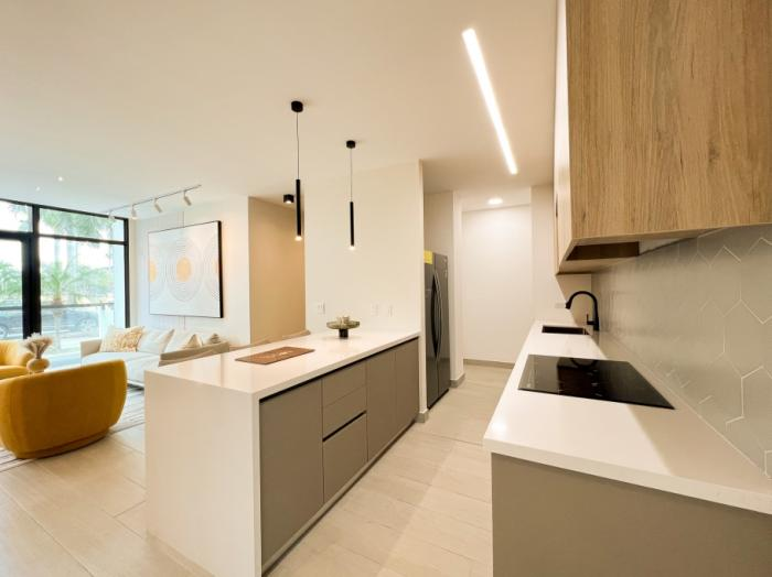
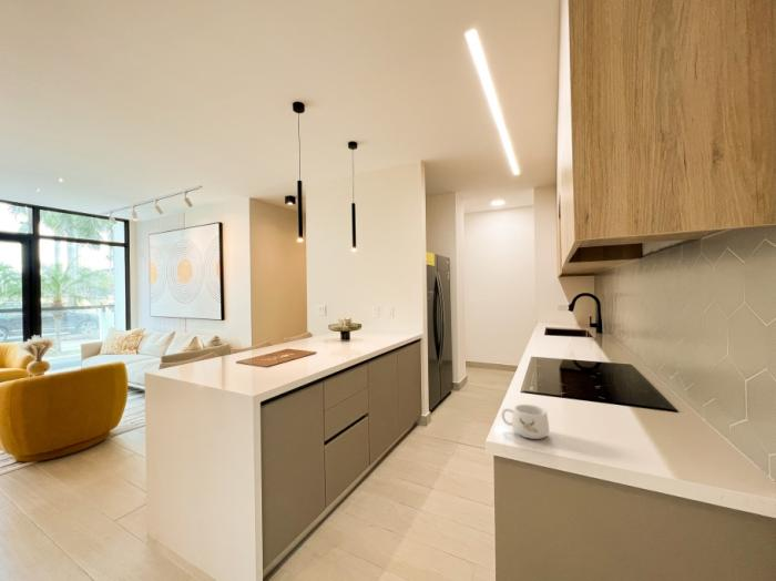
+ mug (524, 420)
